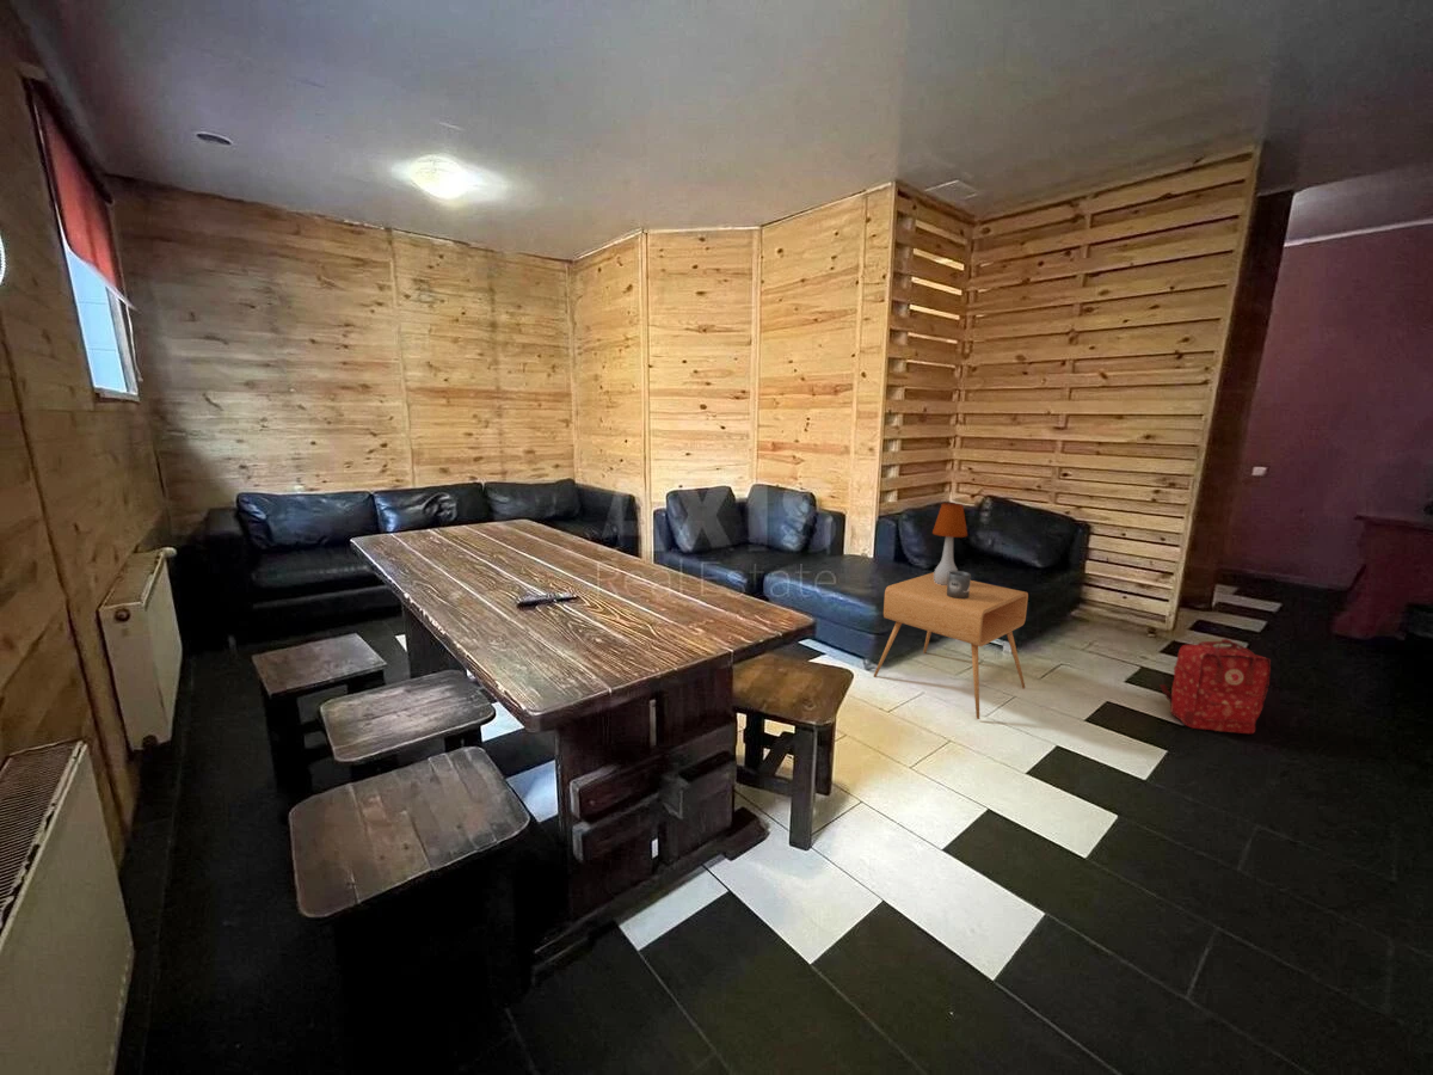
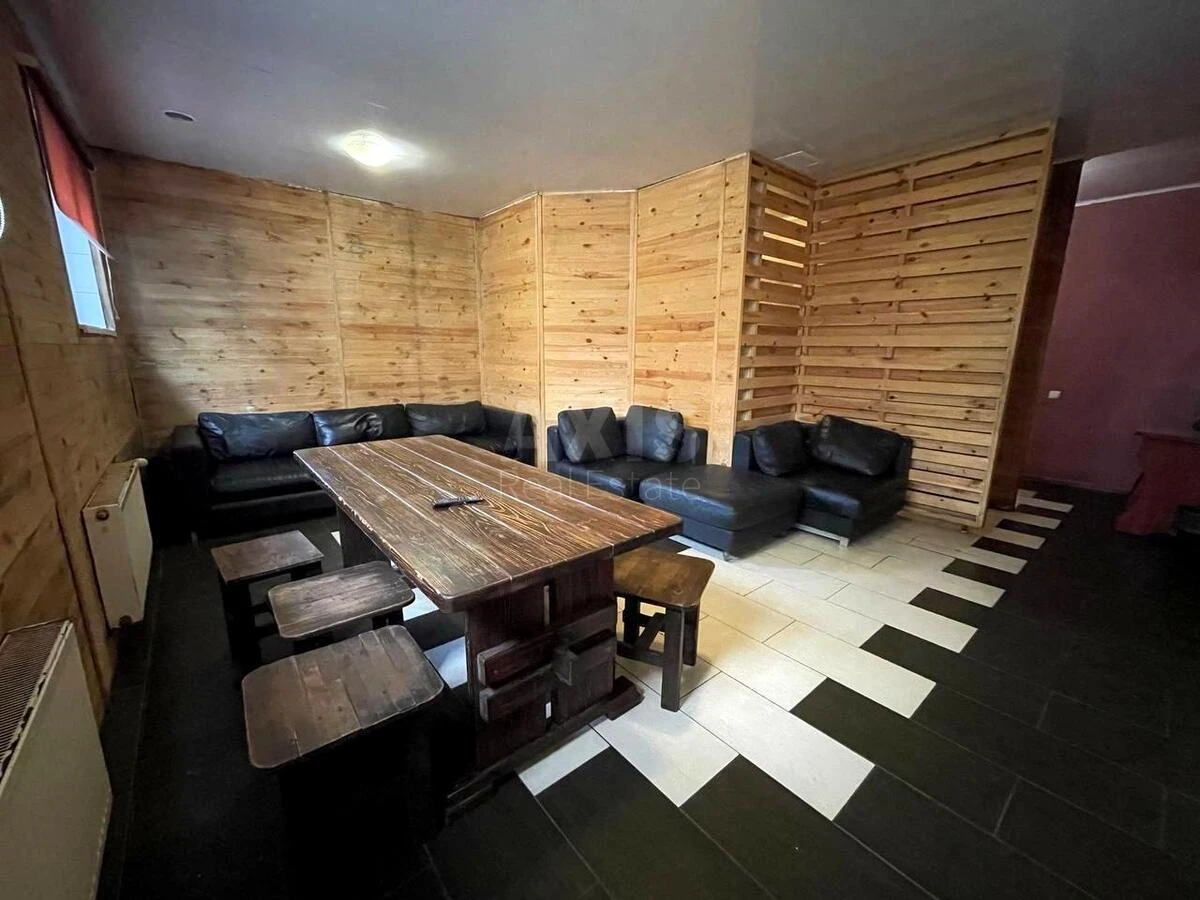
- table lamp (948, 543)
- side table (952, 635)
- mug (960, 583)
- backpack (1213, 680)
